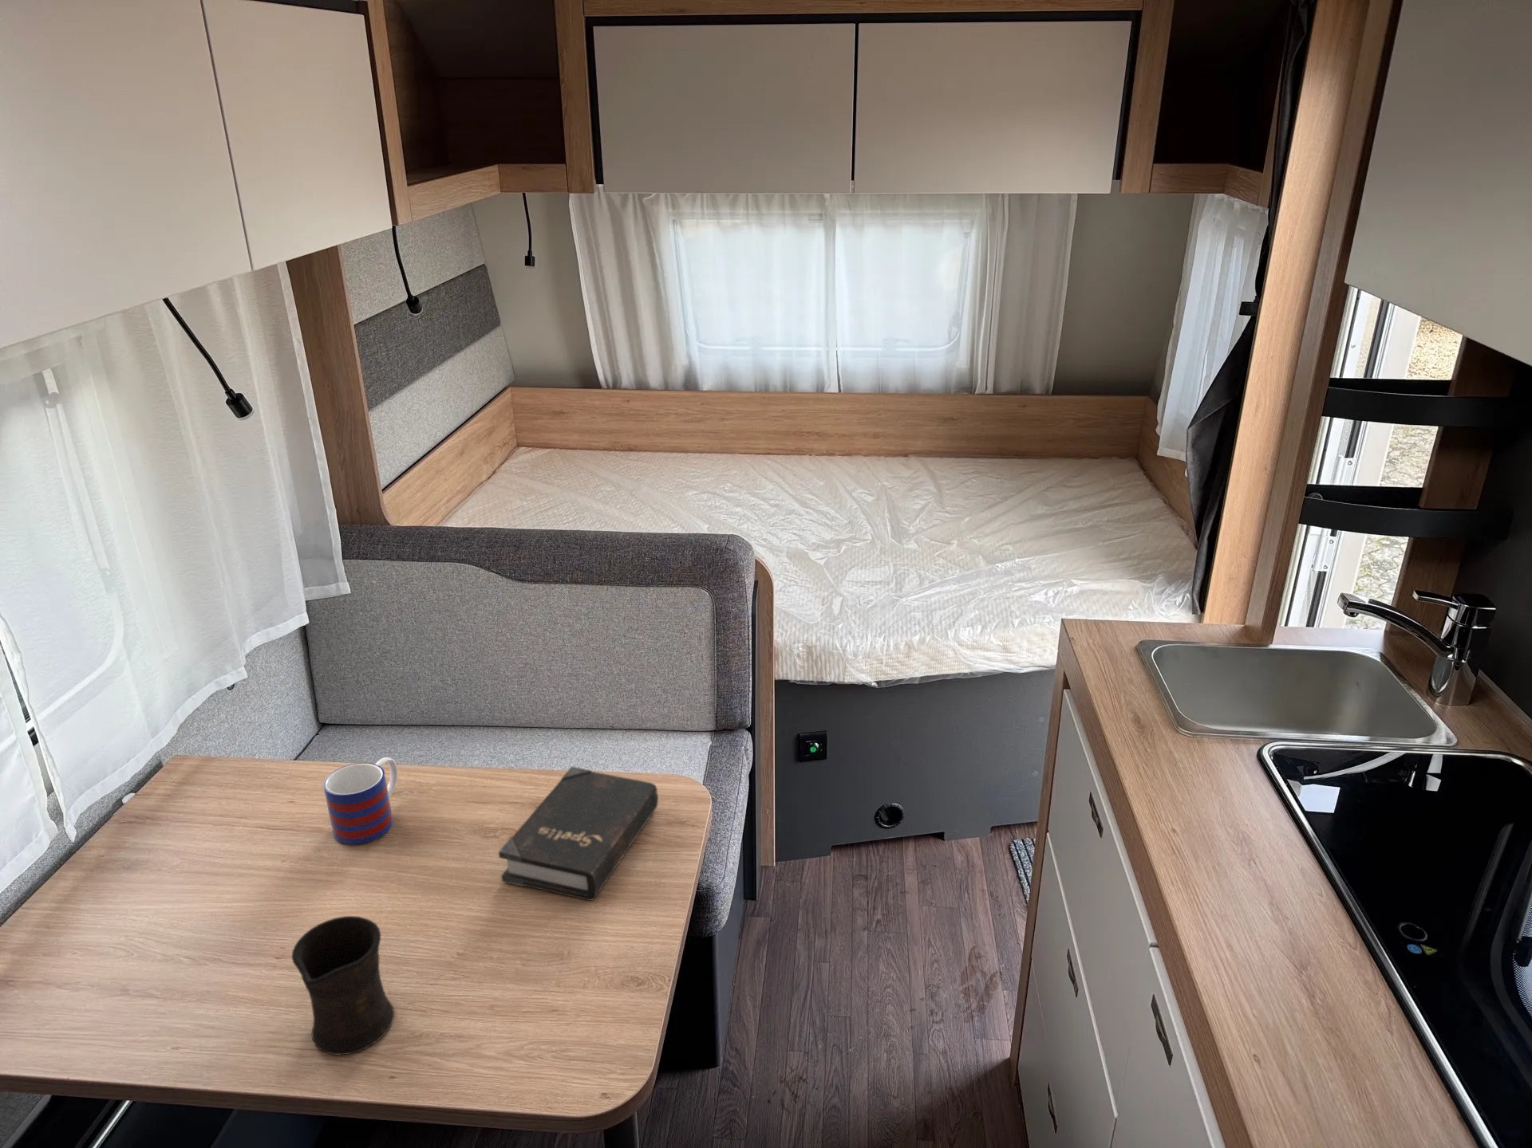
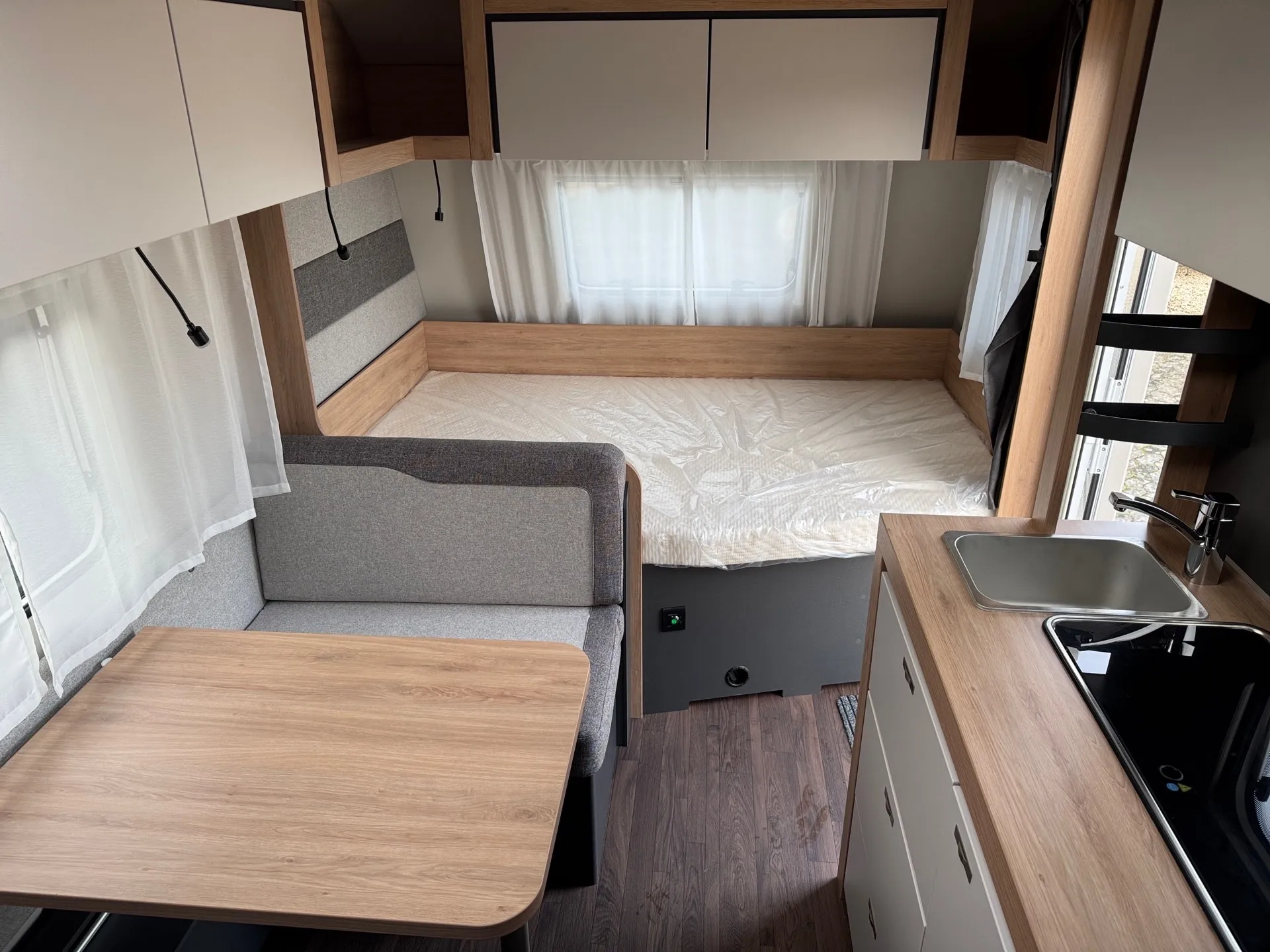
- hardback book (583, 830)
- mug (368, 795)
- mug (347, 982)
